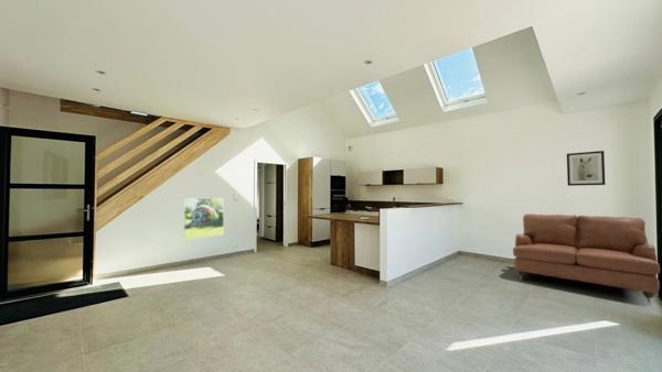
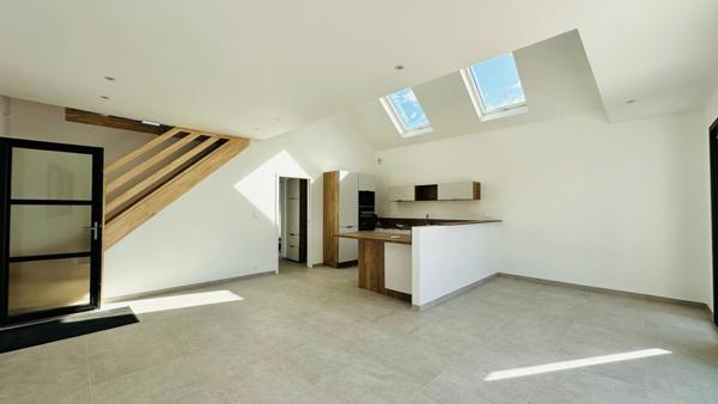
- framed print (204, 217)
- wall art (585, 168)
- sofa (577, 249)
